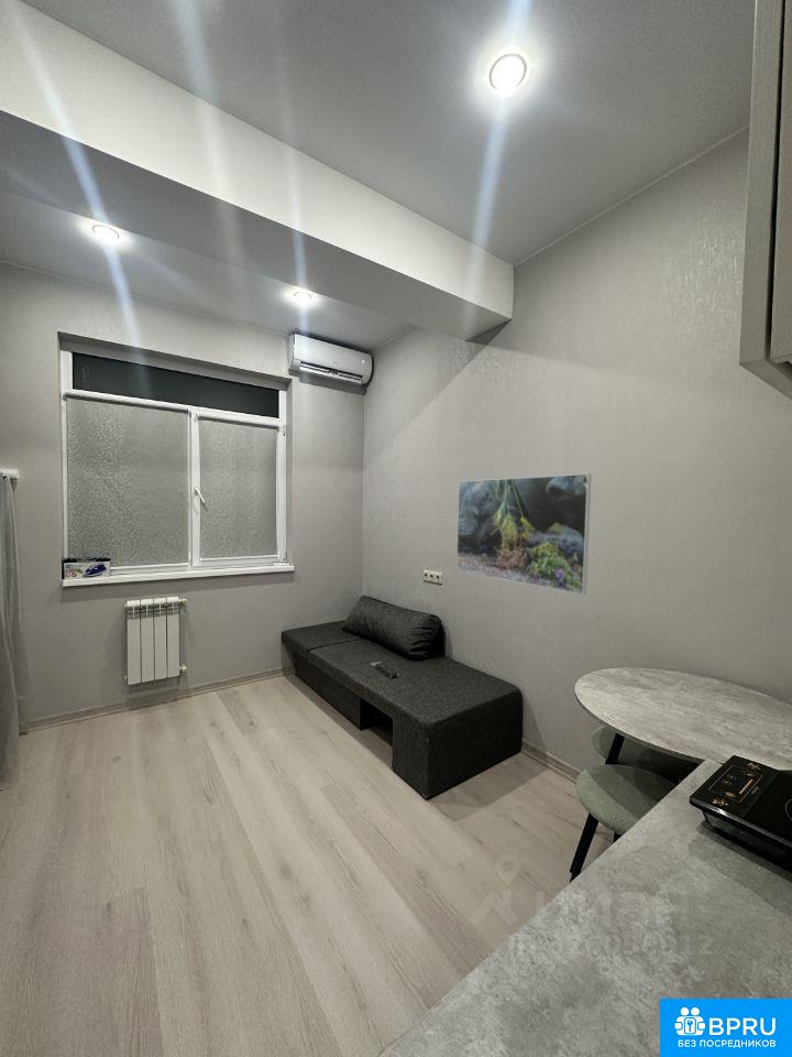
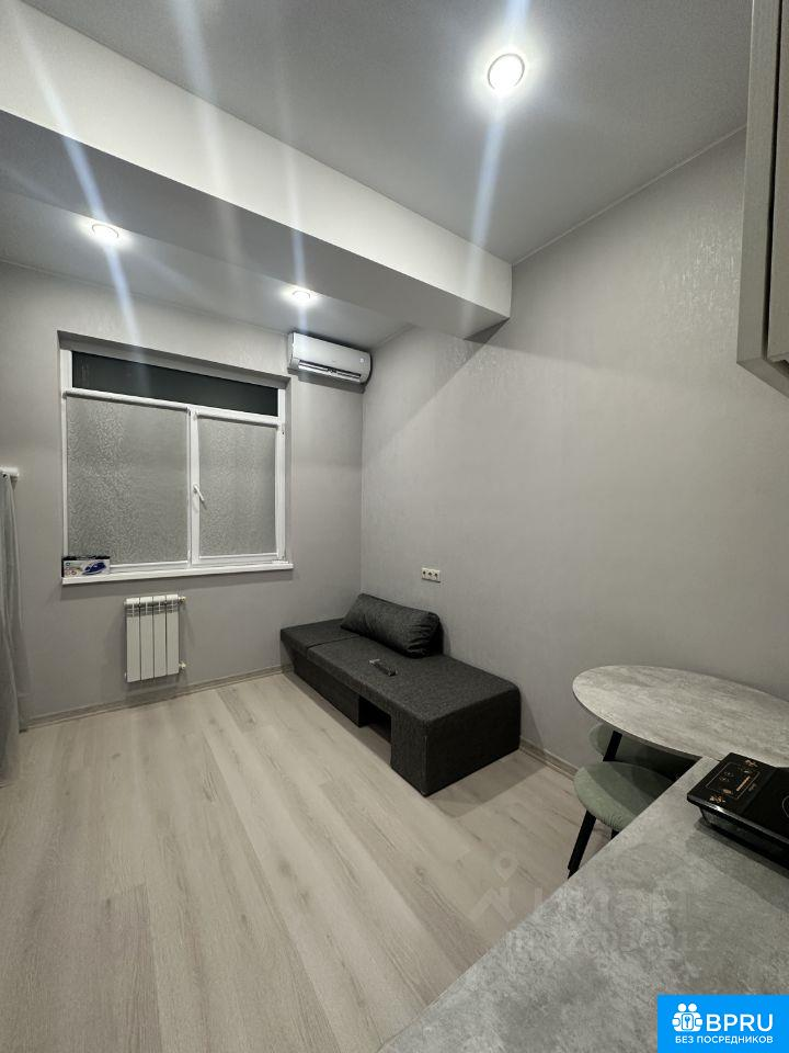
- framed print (513, 530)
